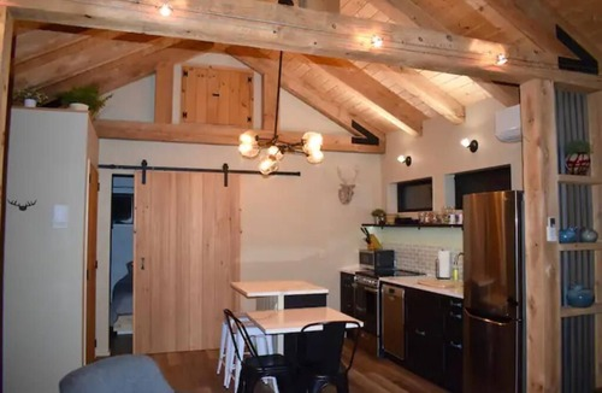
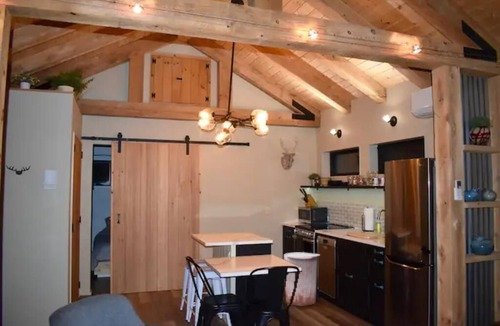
+ trash can (301, 276)
